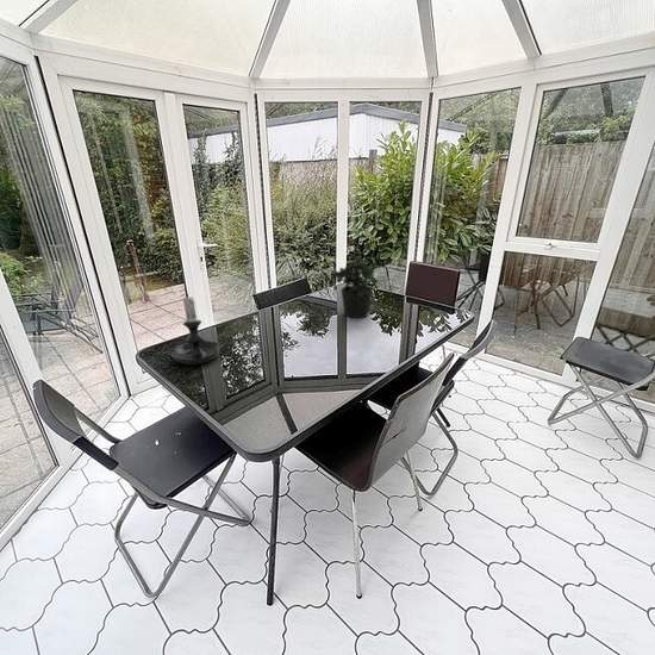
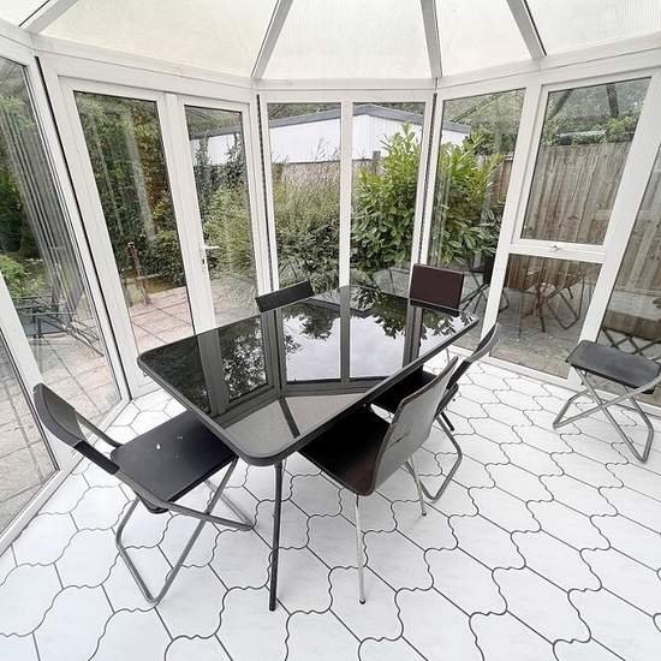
- potted plant (355, 286)
- candle holder (193, 325)
